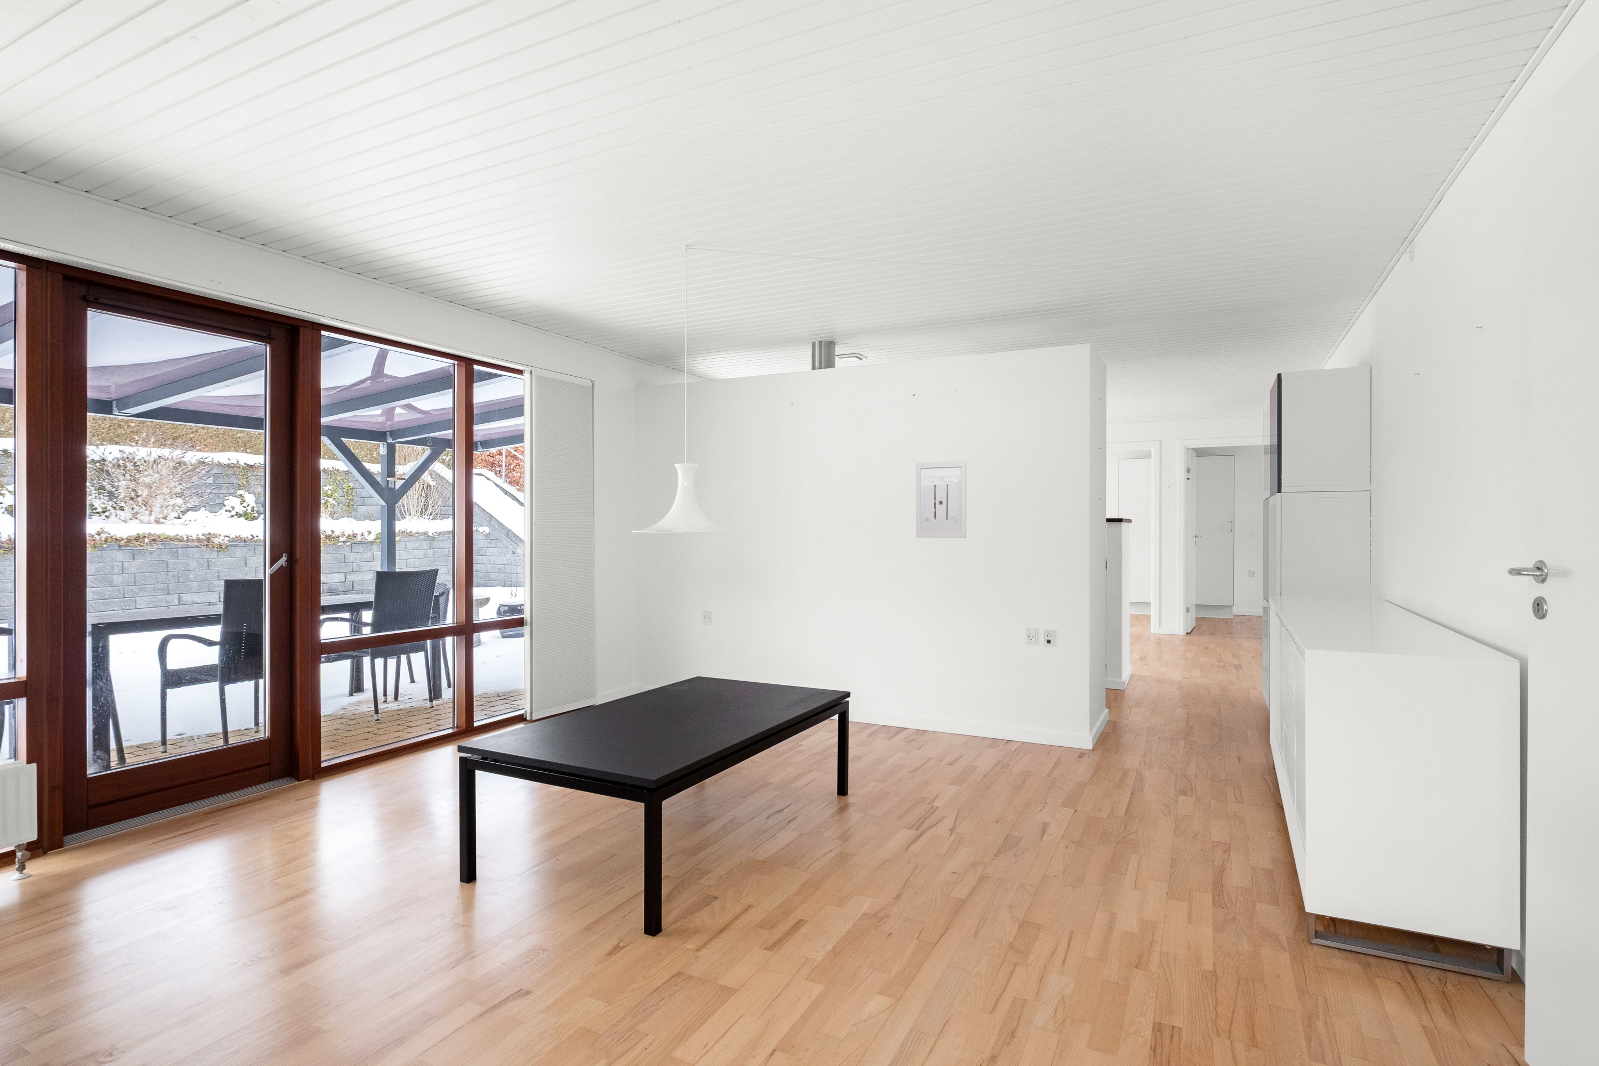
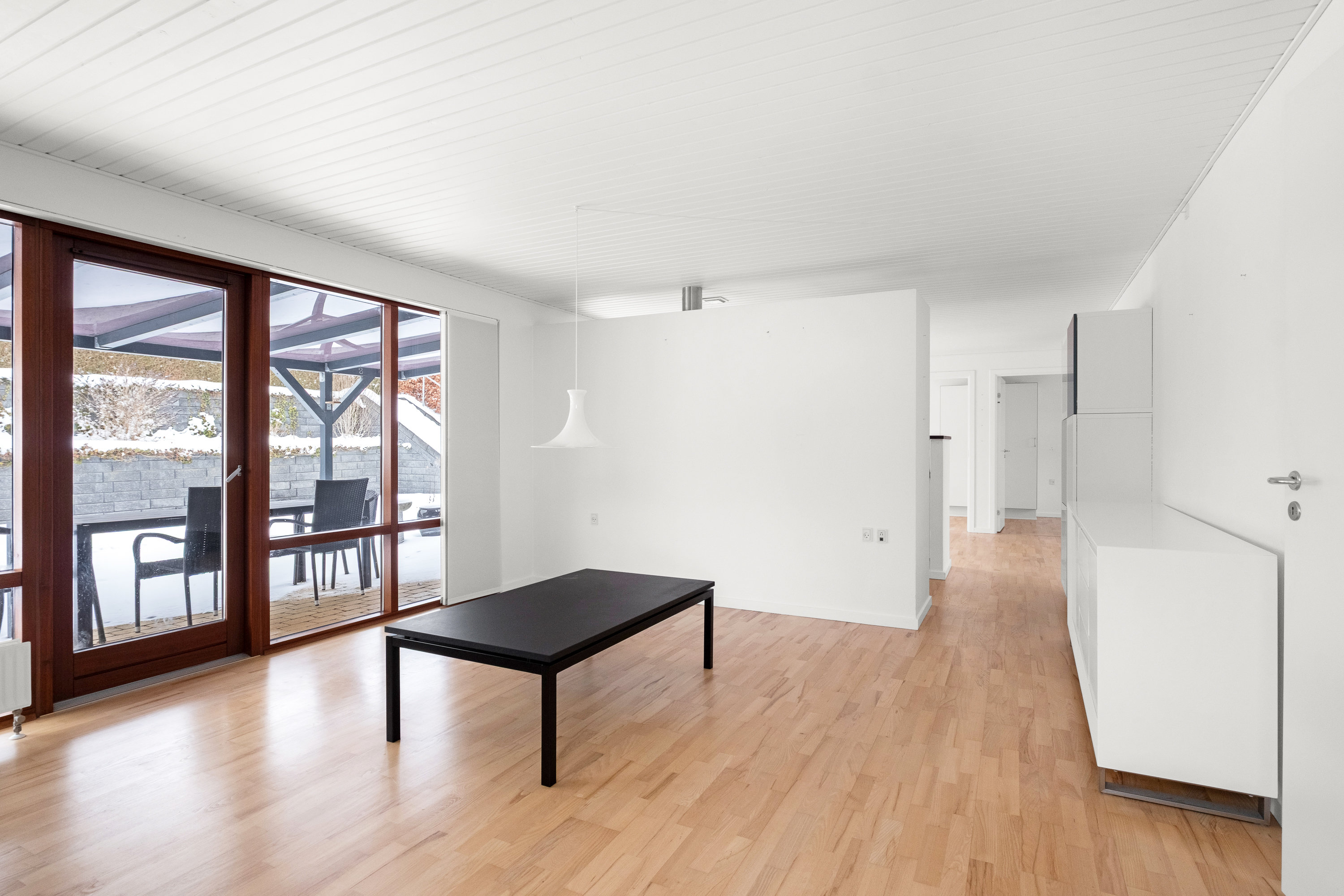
- wall art (941, 500)
